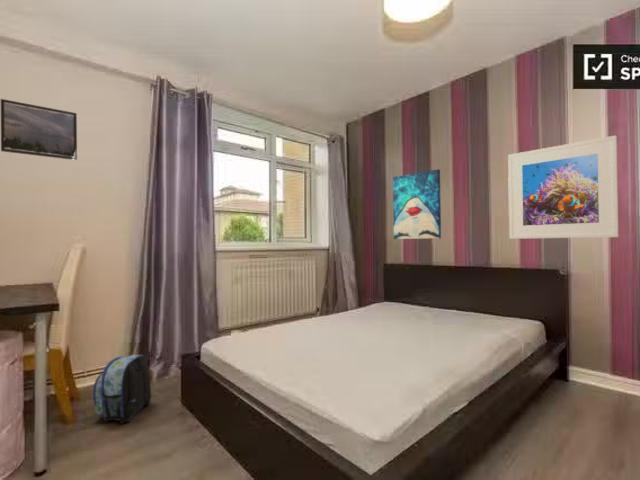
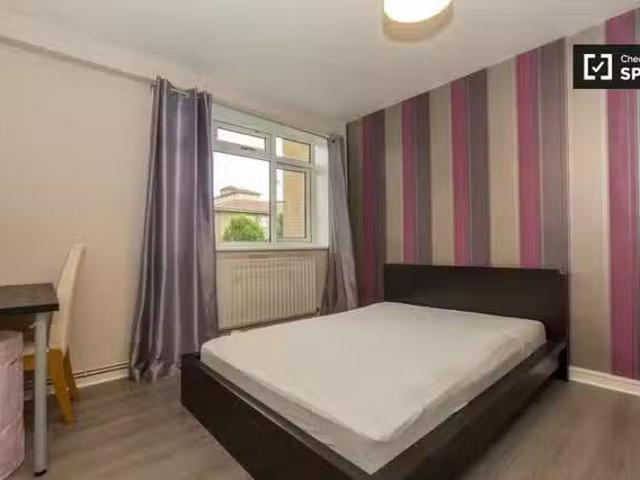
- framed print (40, 131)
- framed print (558, 192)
- backpack (122, 384)
- wall art (415, 206)
